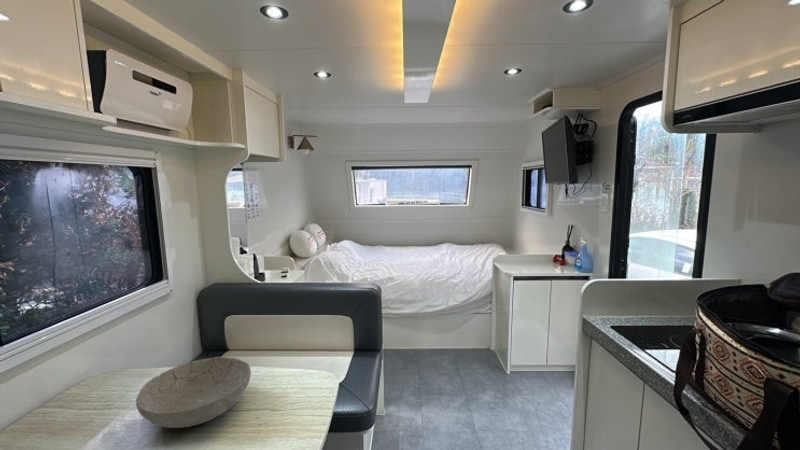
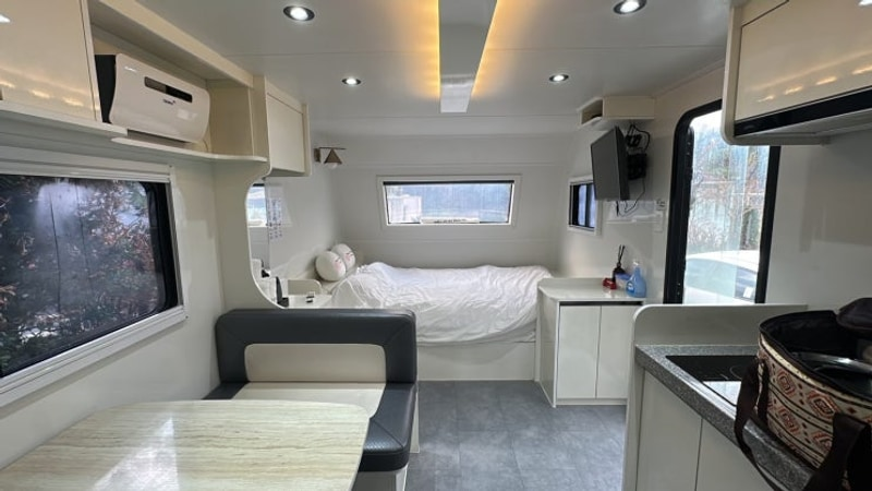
- bowl (198, 395)
